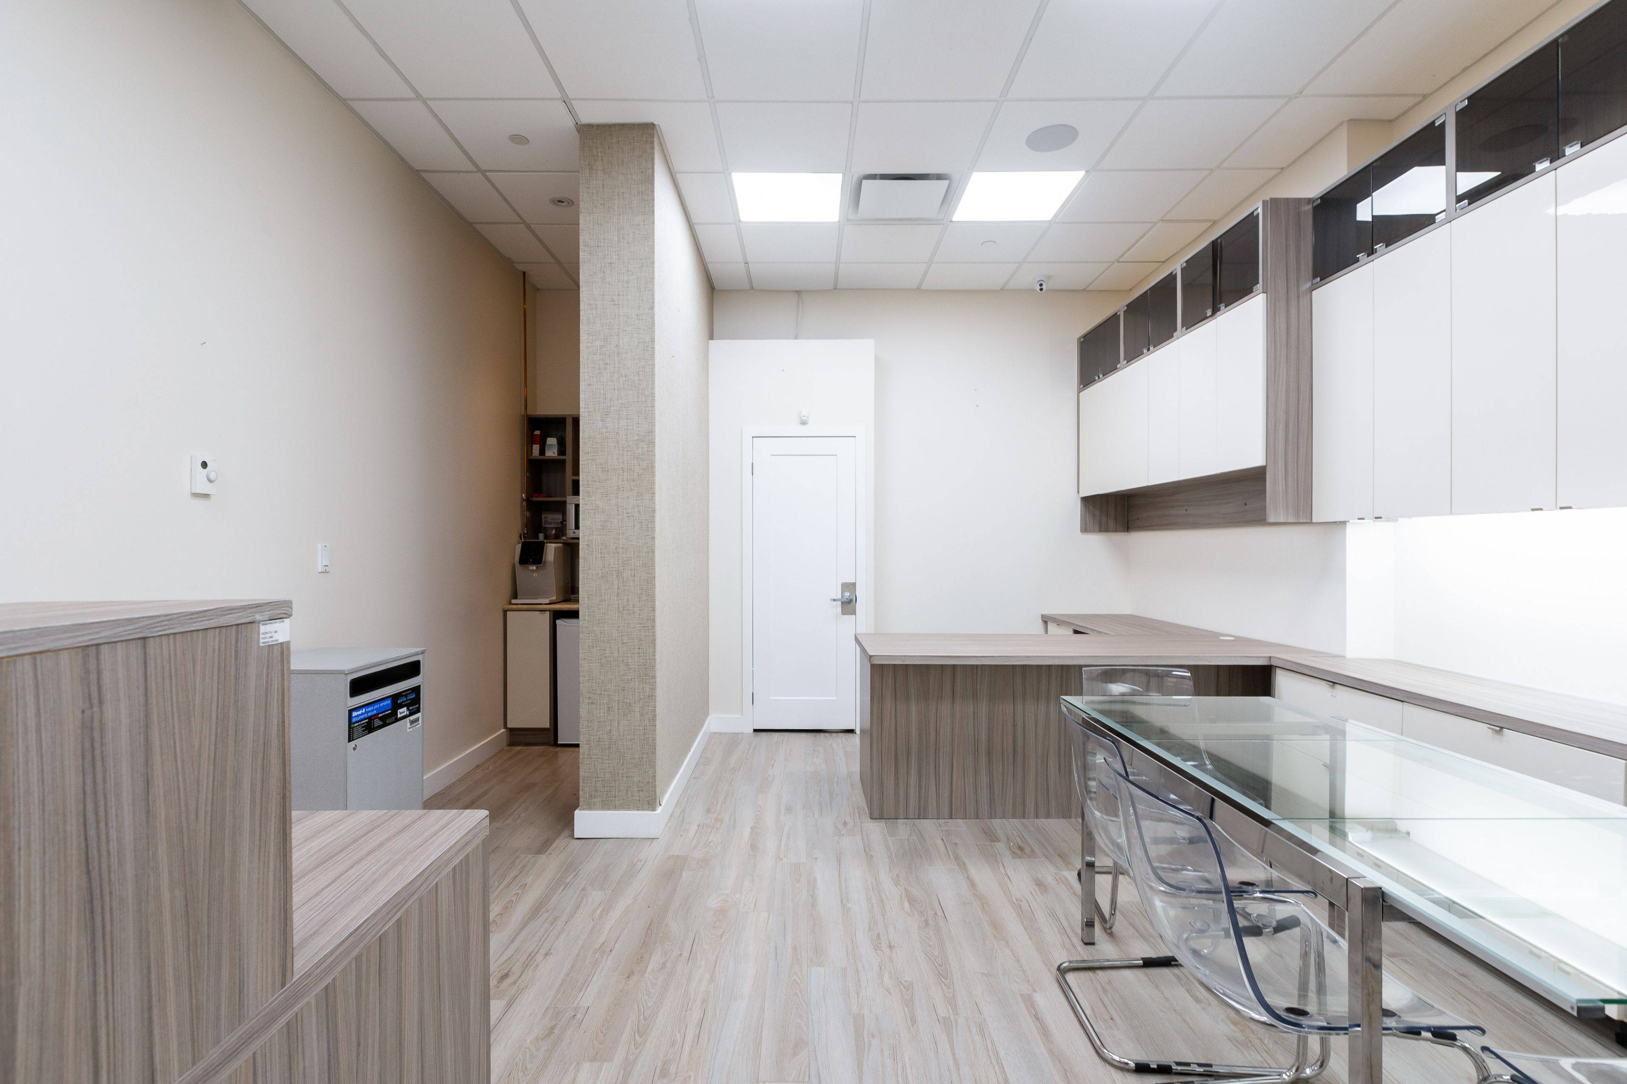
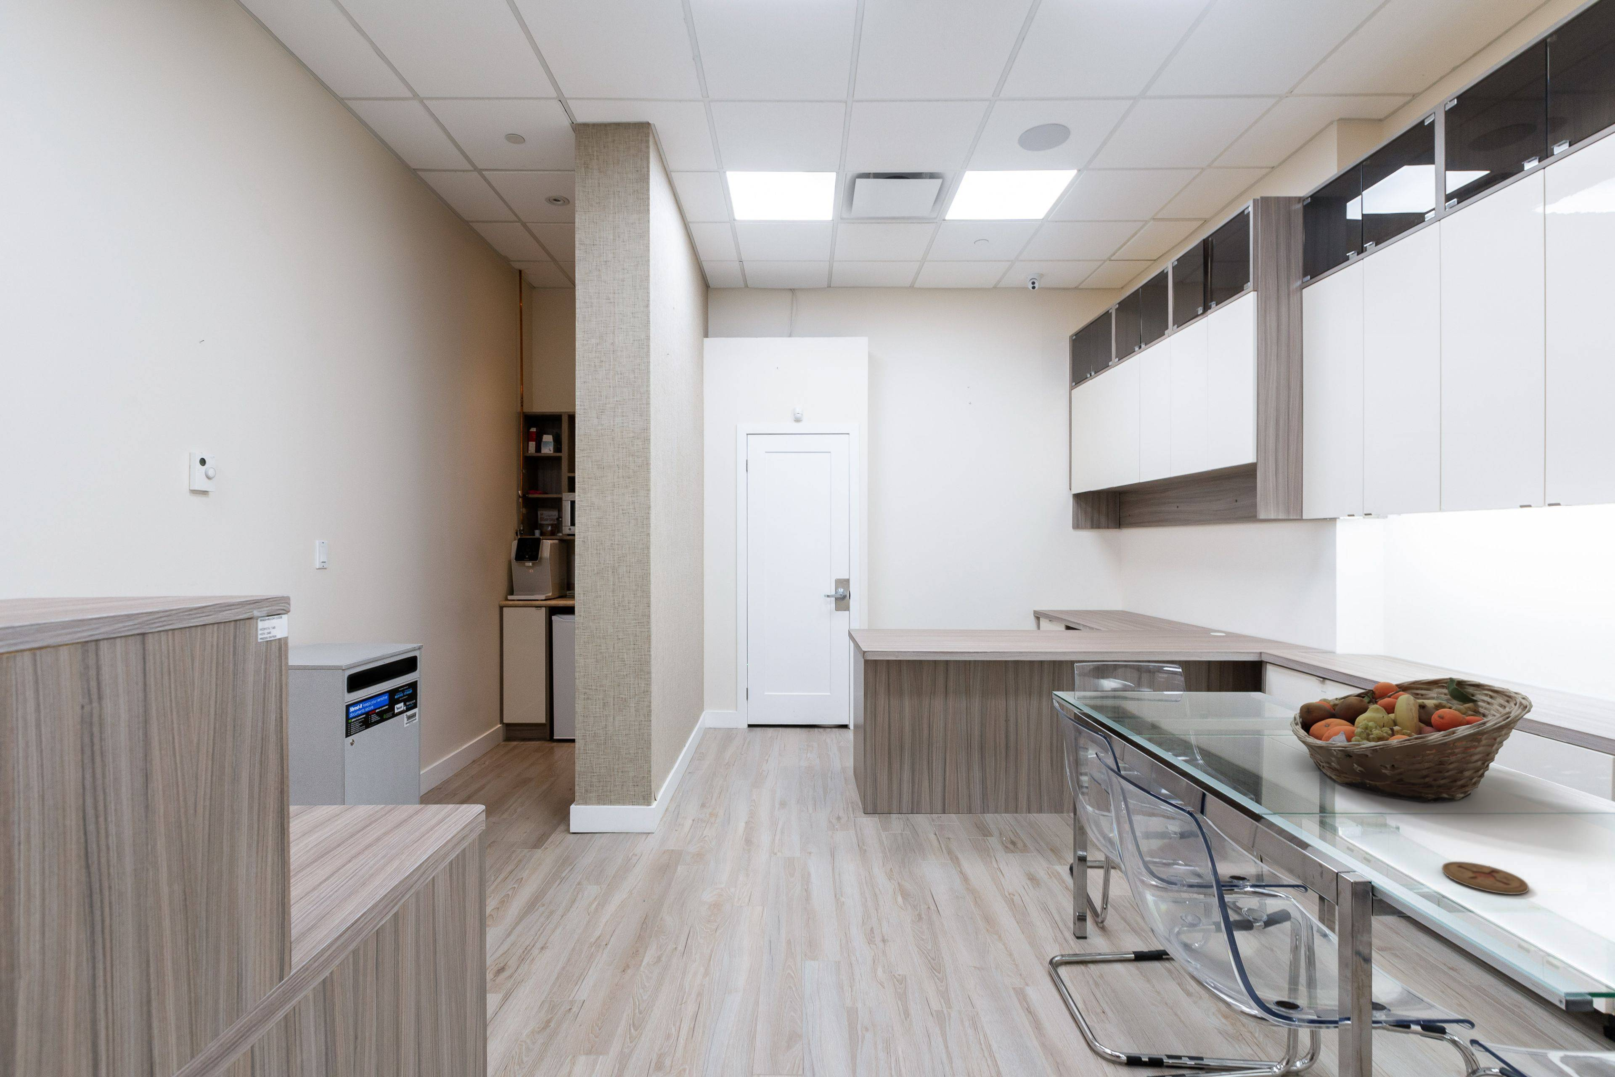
+ fruit basket (1401, 730)
+ coaster (1484, 876)
